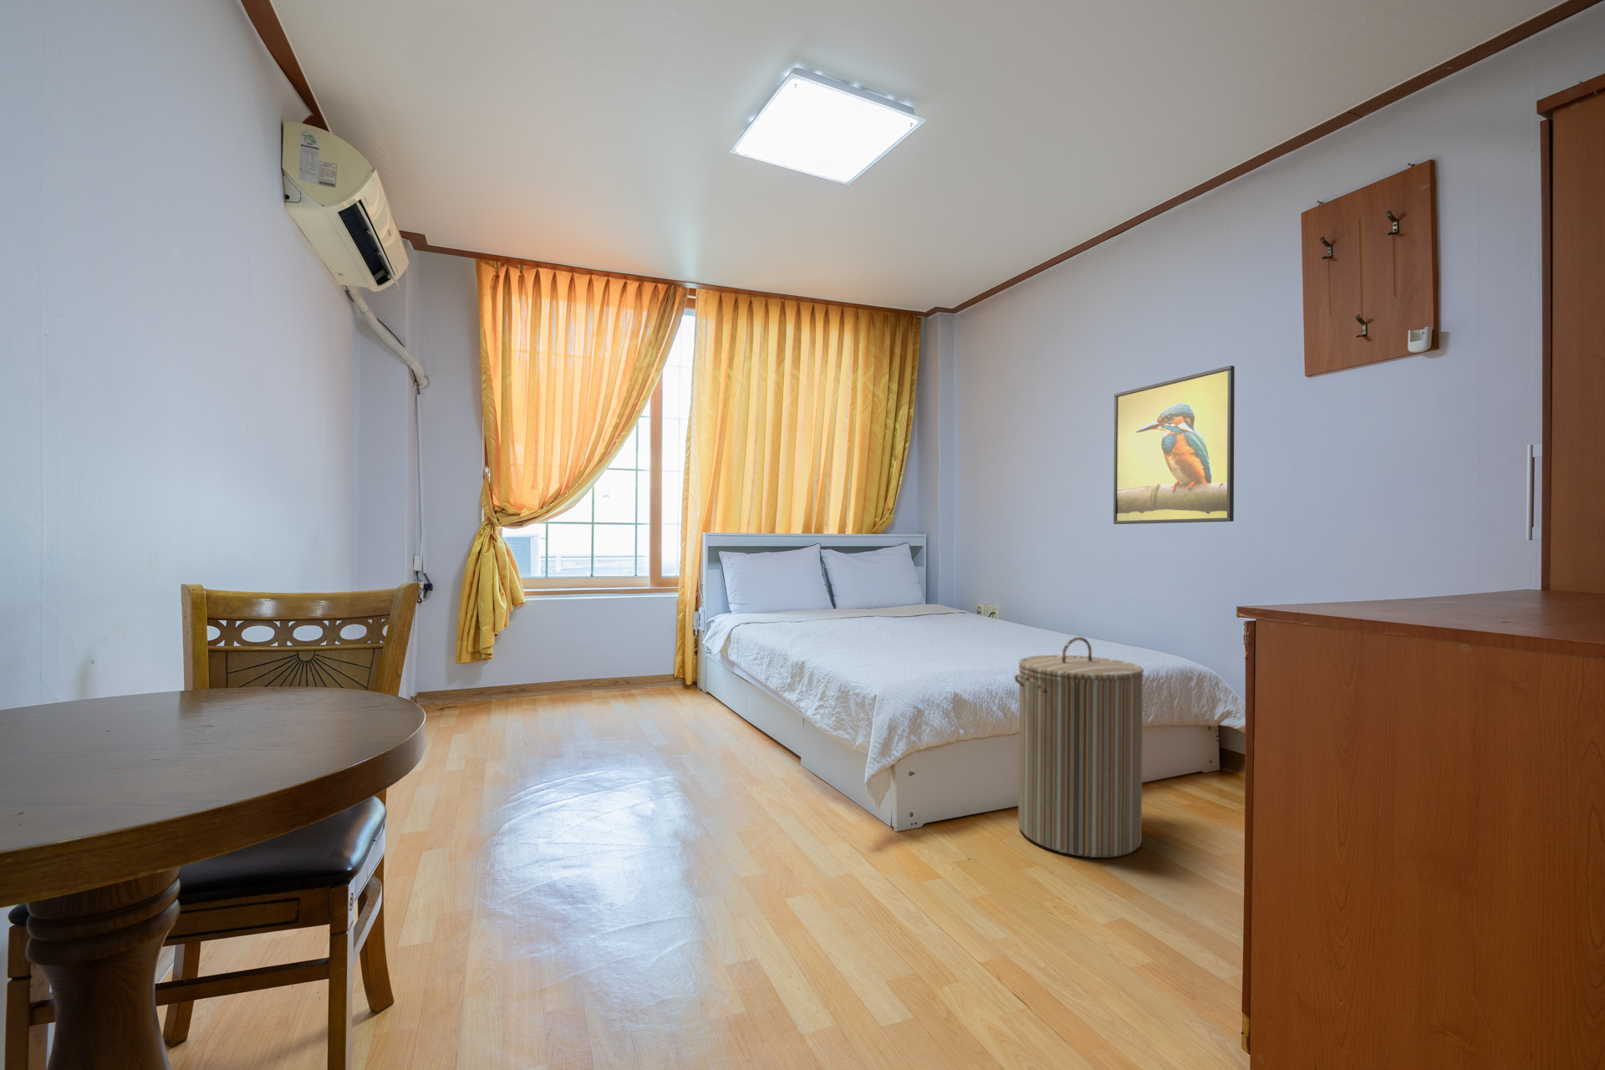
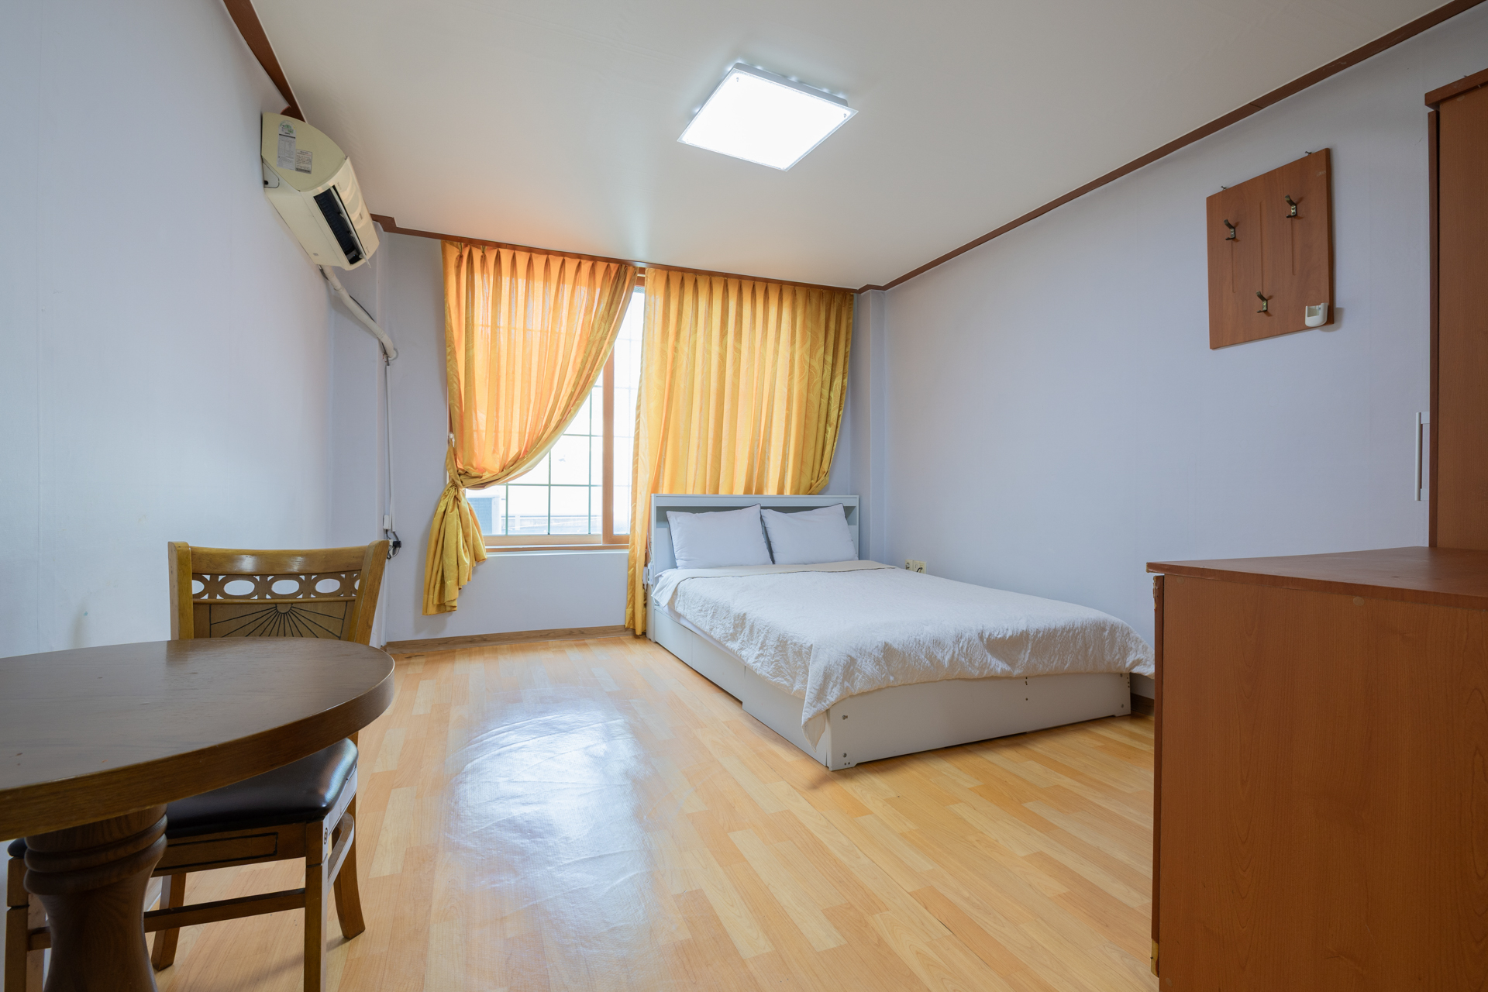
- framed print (1168, 451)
- laundry hamper (1078, 734)
